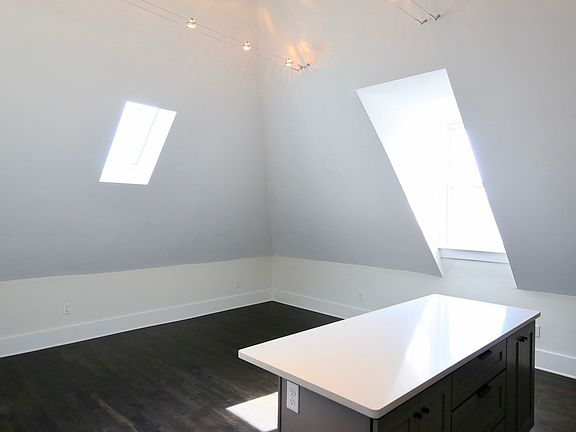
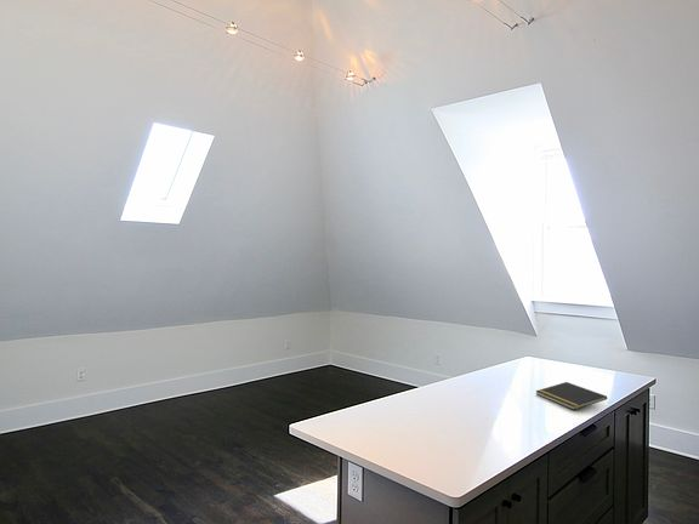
+ notepad (569, 394)
